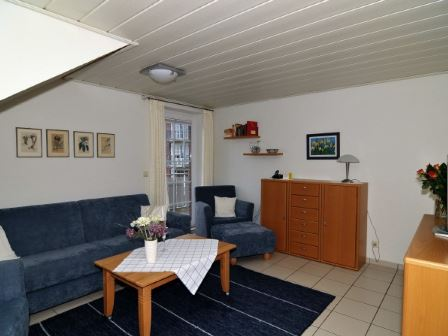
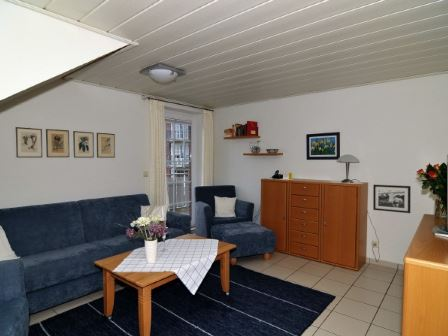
+ picture frame (391, 198)
